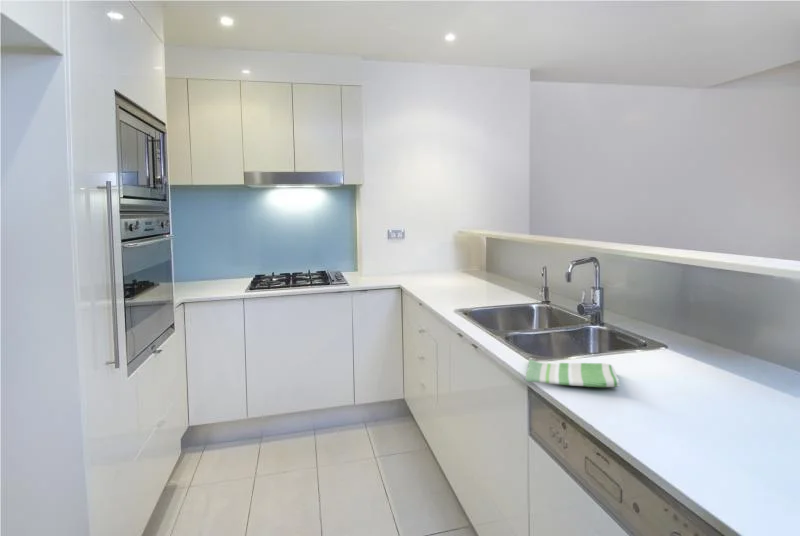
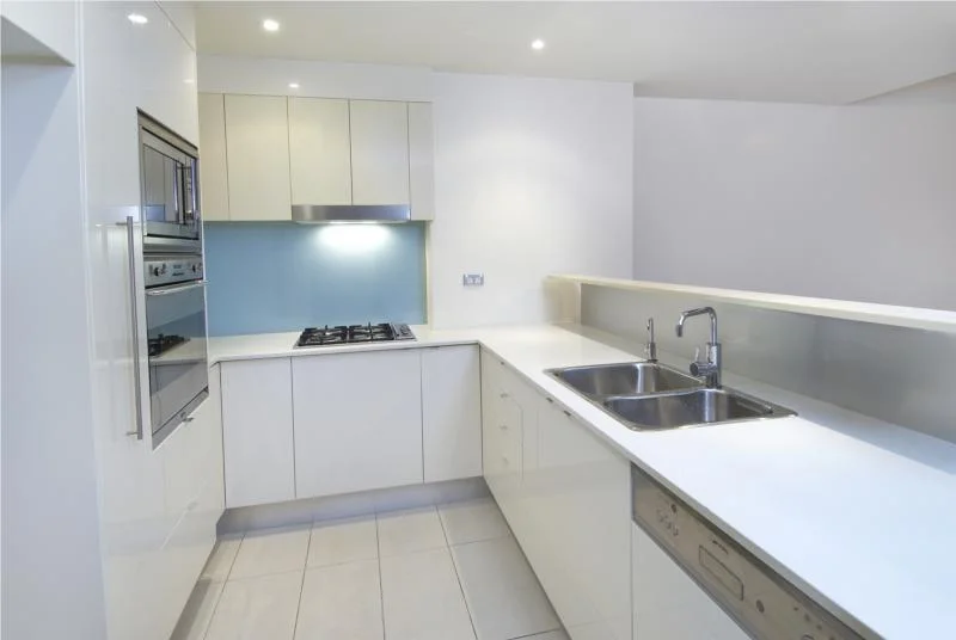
- dish towel (570, 372)
